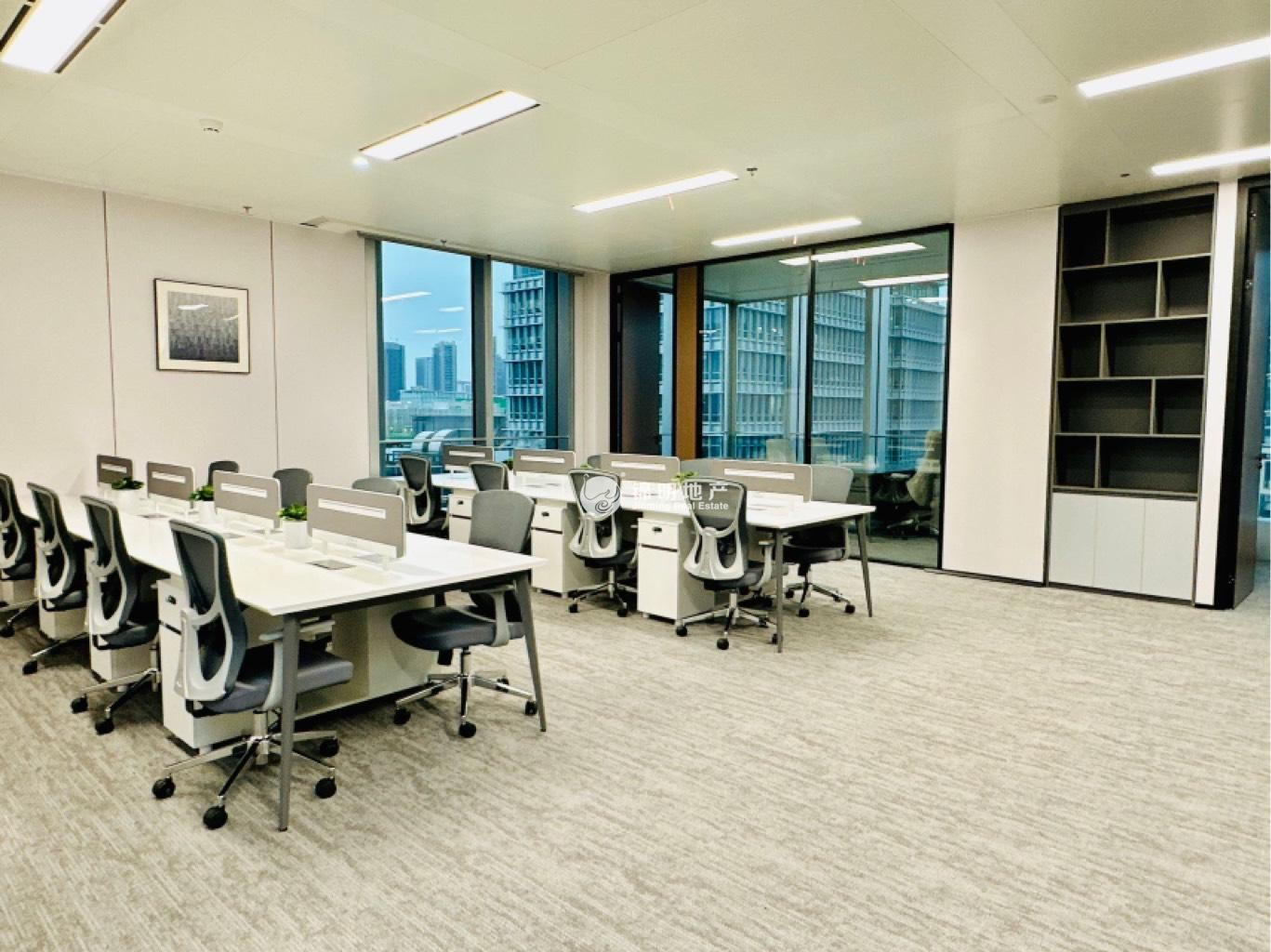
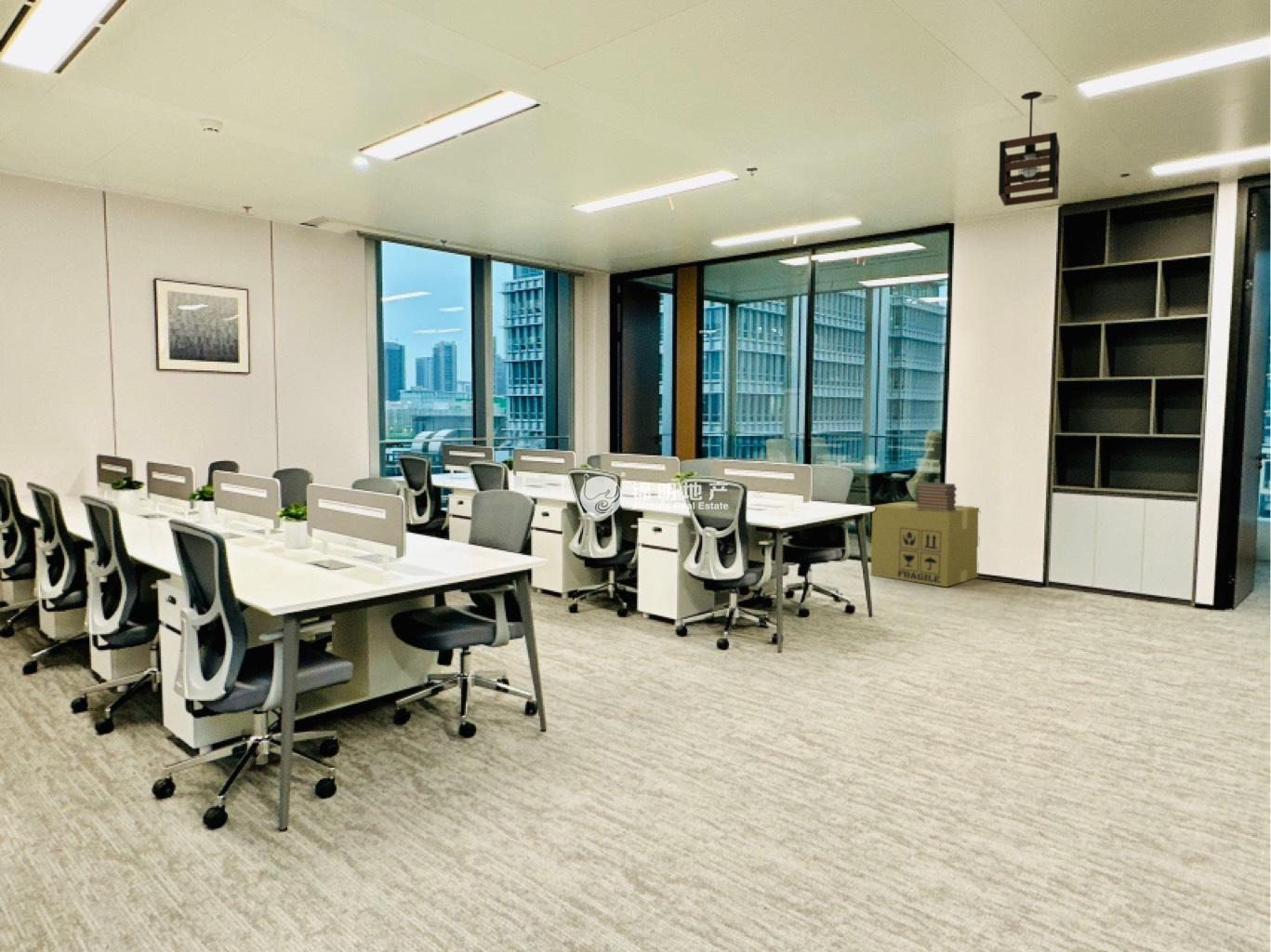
+ cardboard box (925, 541)
+ book stack (935, 496)
+ pendant light (1030, 146)
